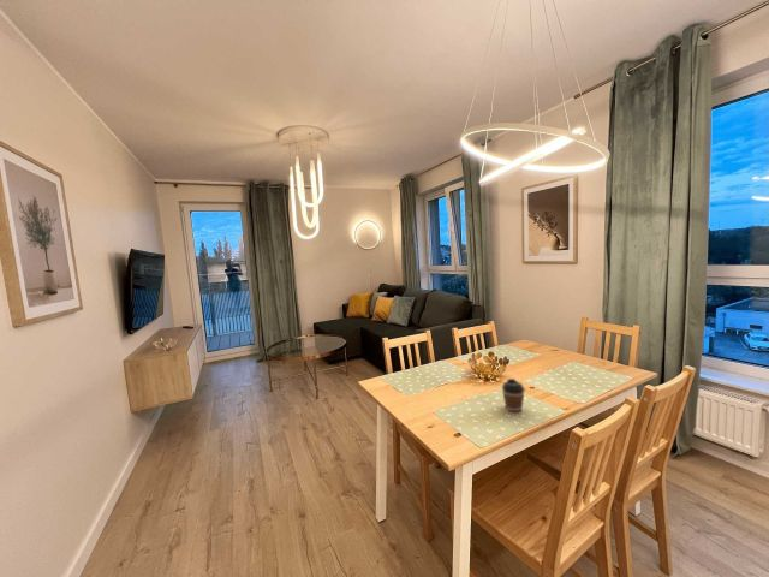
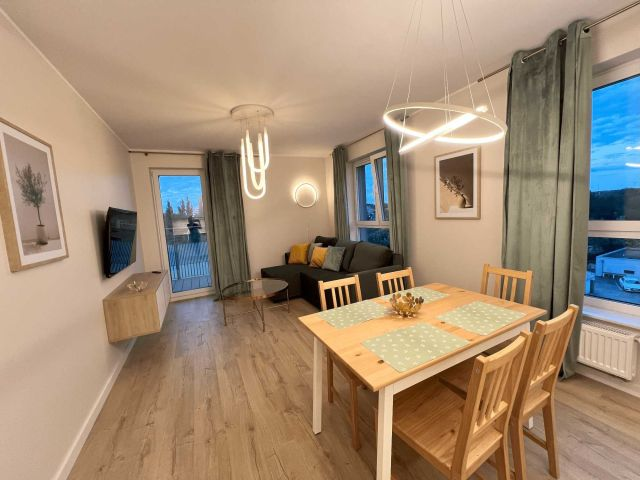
- coffee cup (513, 394)
